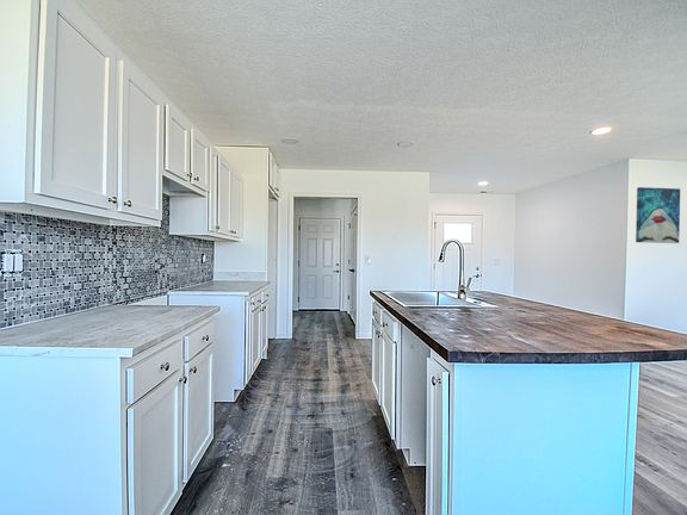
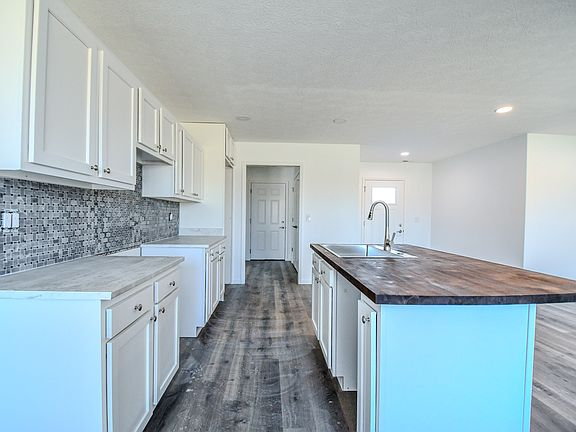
- wall art (657, 215)
